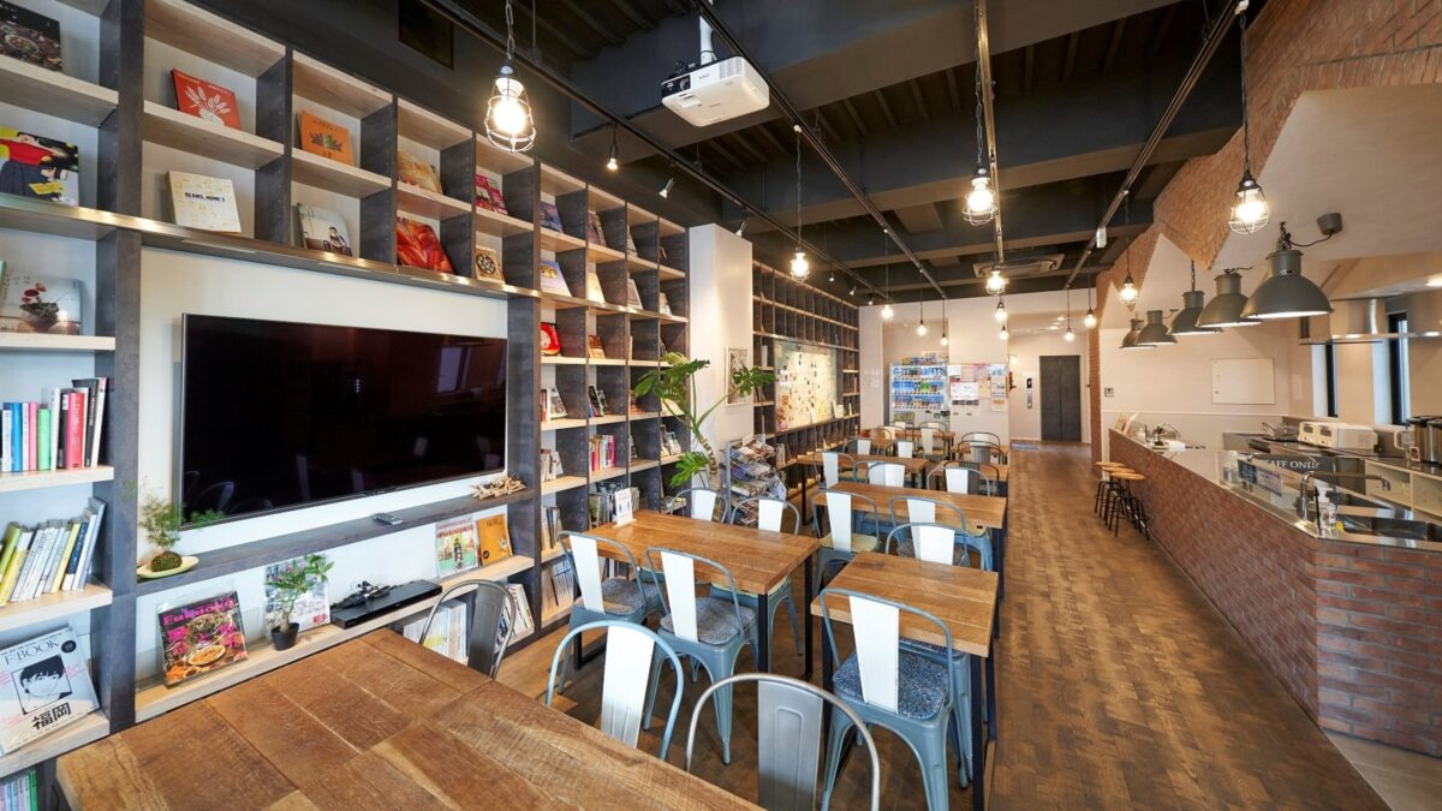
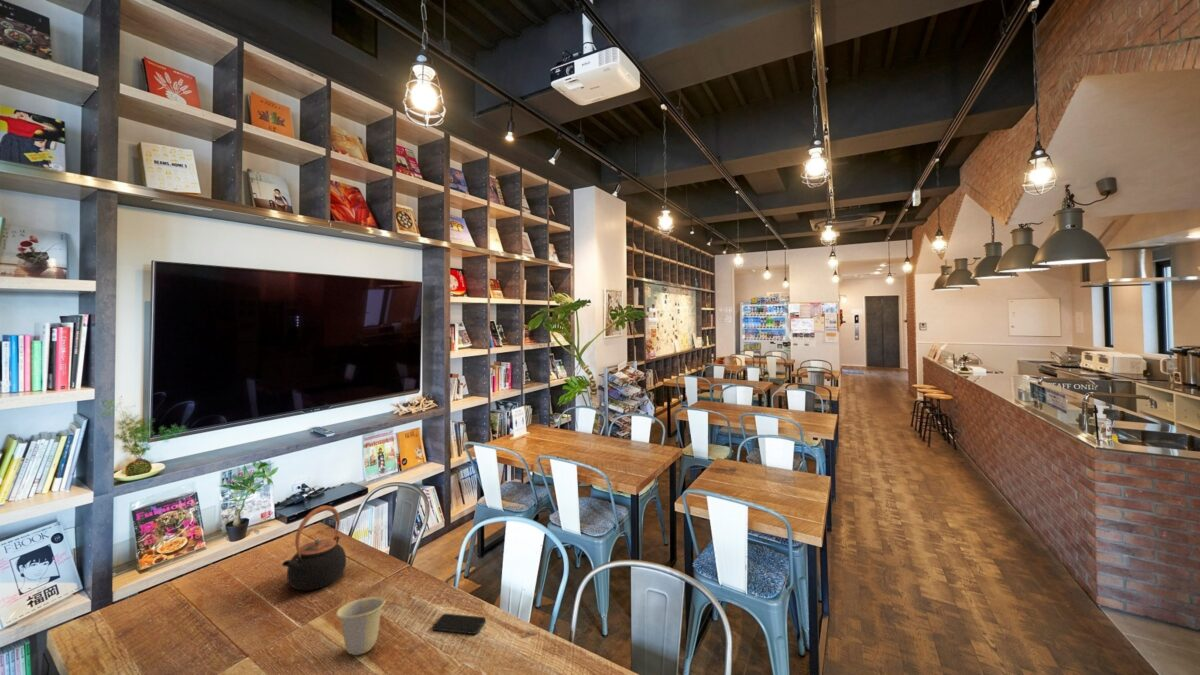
+ smartphone (459, 623)
+ teapot (313, 546)
+ cup (361, 625)
